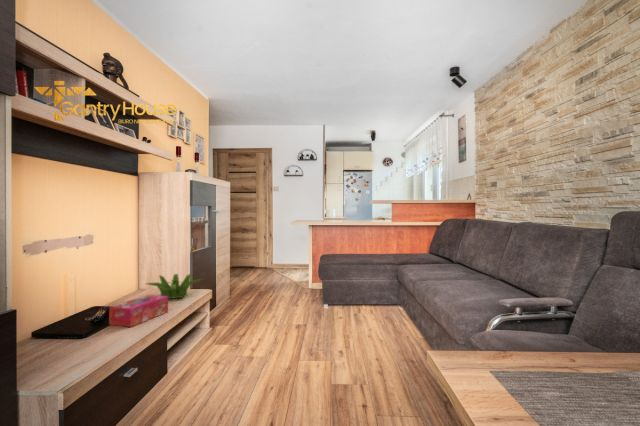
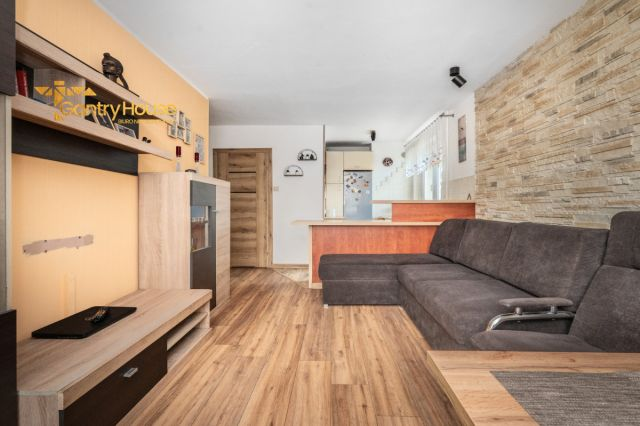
- plant (174, 287)
- tissue box (140, 309)
